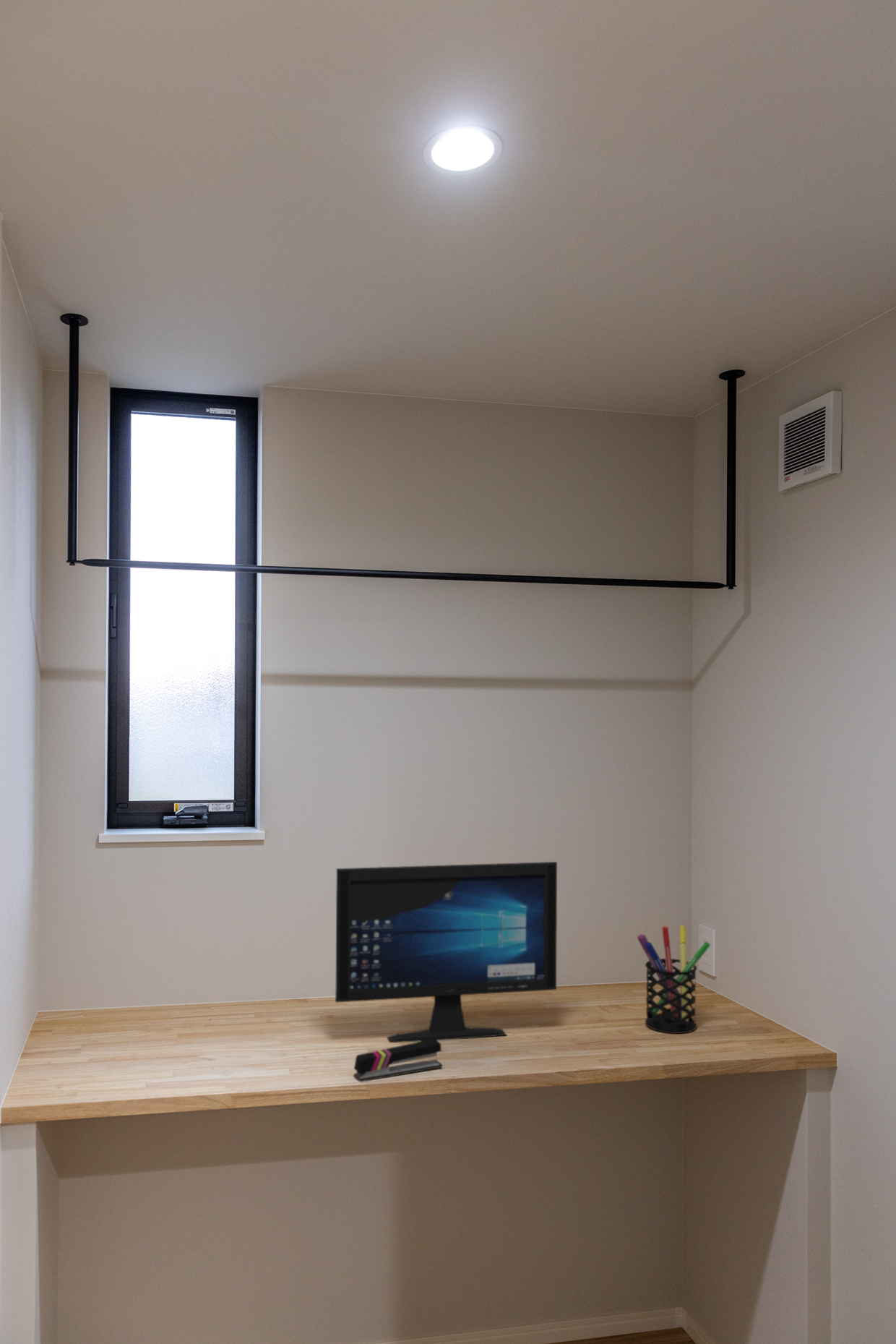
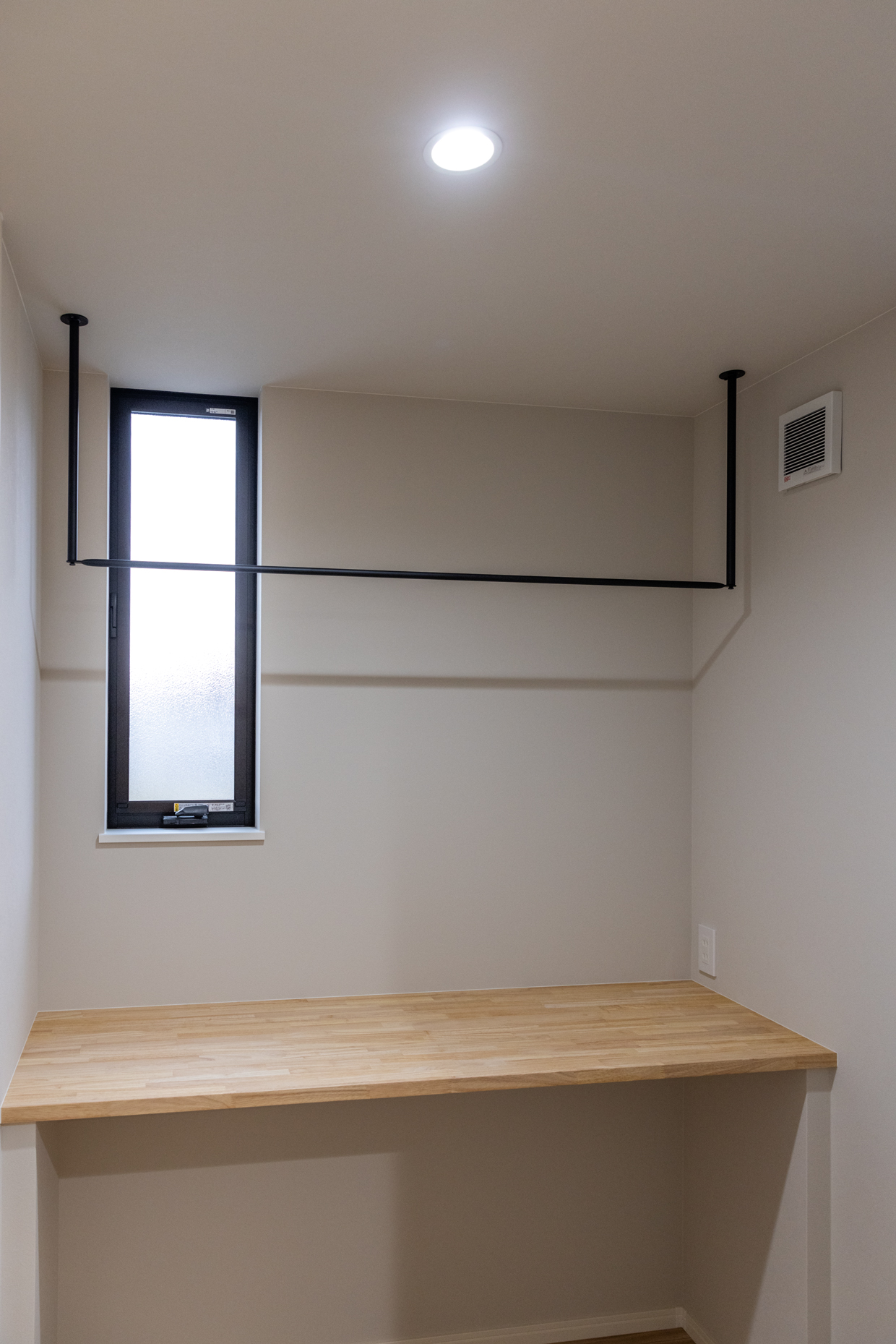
- computer monitor (444, 946)
- pen holder (676, 975)
- stapler (398, 1059)
